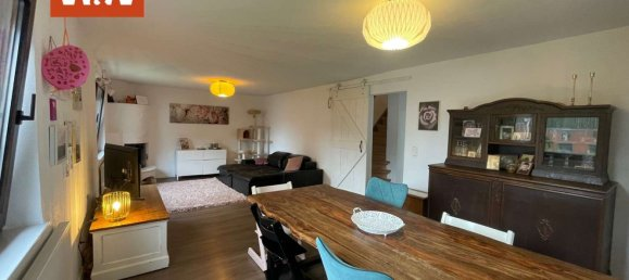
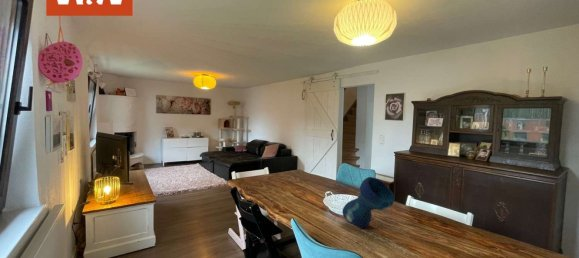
+ vase (367, 202)
